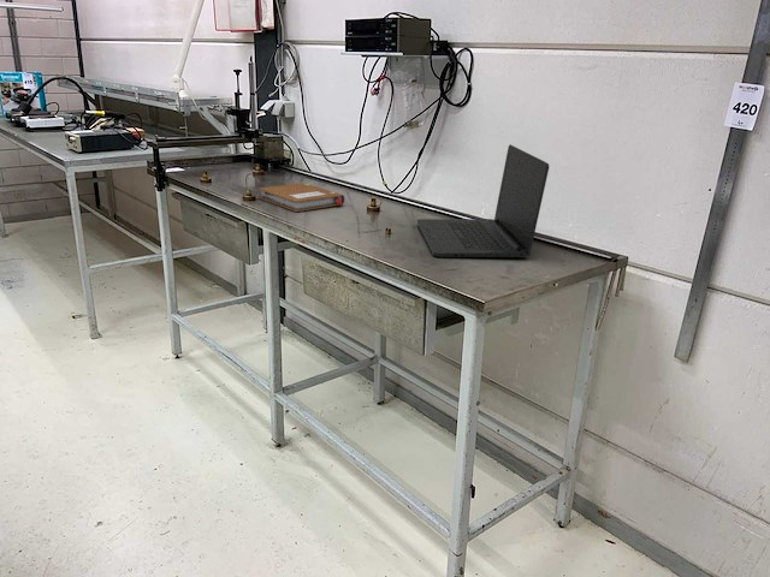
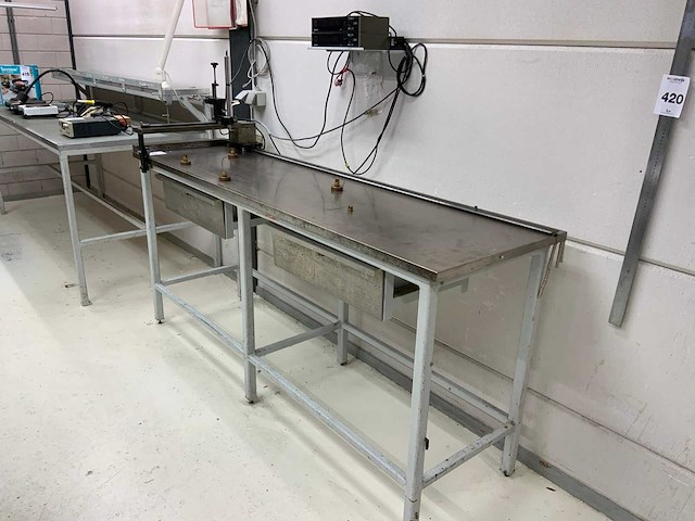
- laptop (475, 219)
- notebook (302, 196)
